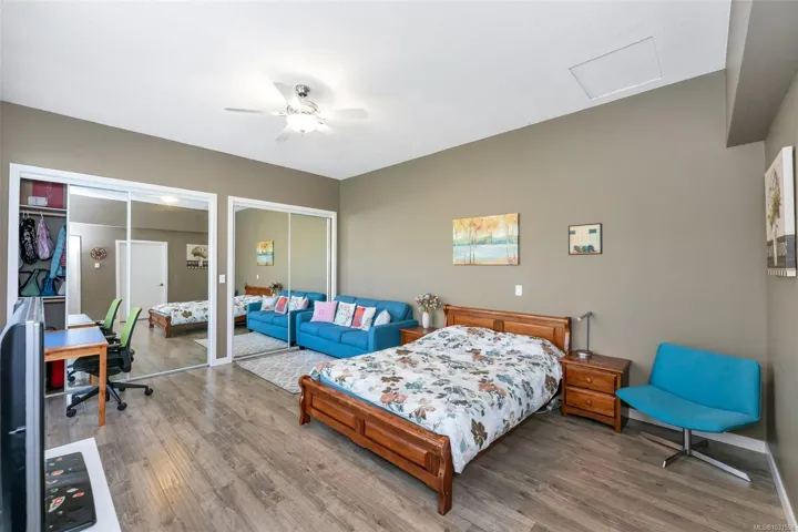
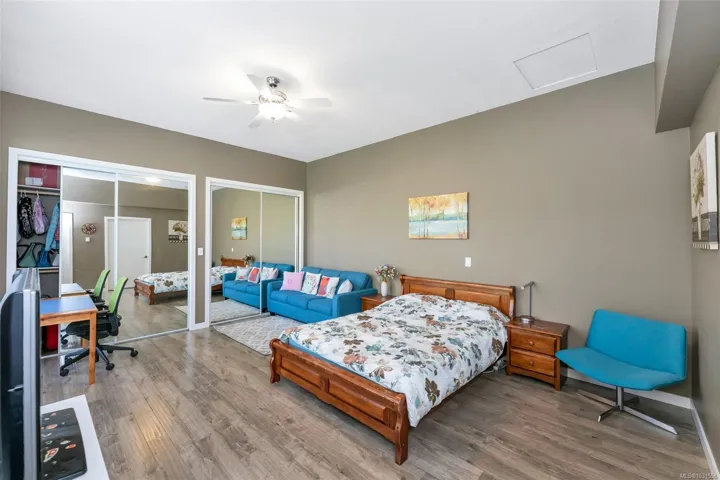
- wall art (584, 239)
